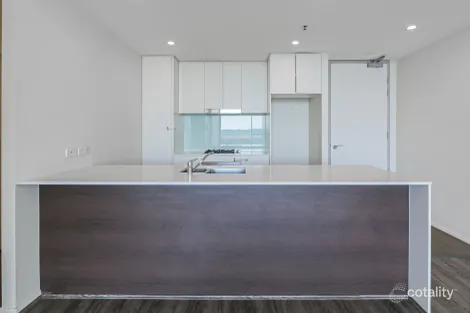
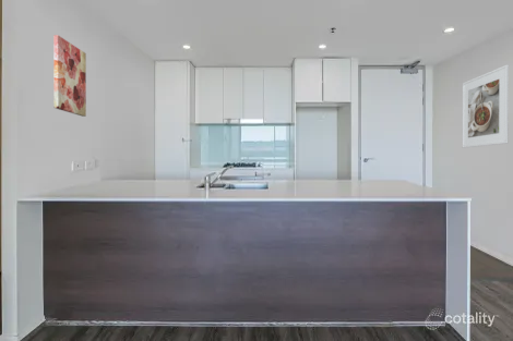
+ wall art (71, 78)
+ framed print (482, 110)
